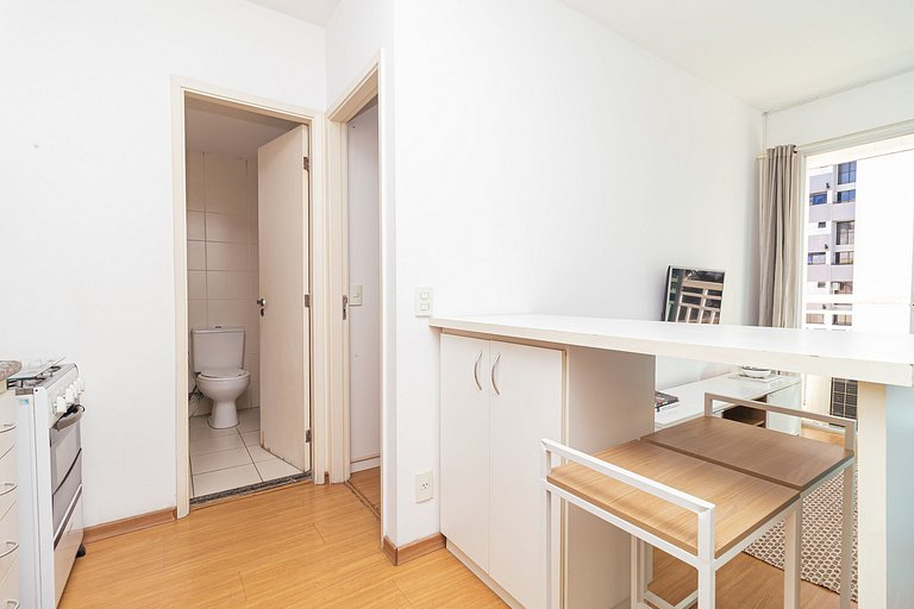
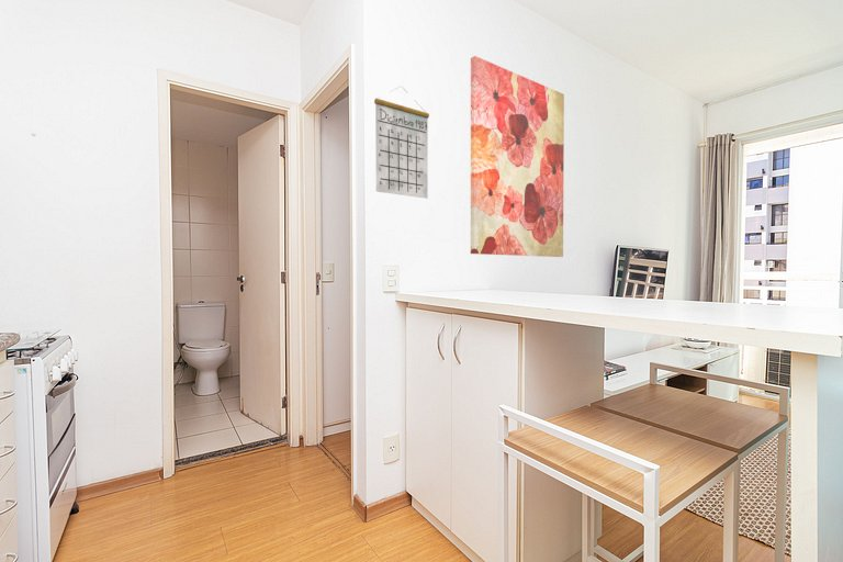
+ calendar (403, 139)
+ wall art (521, 167)
